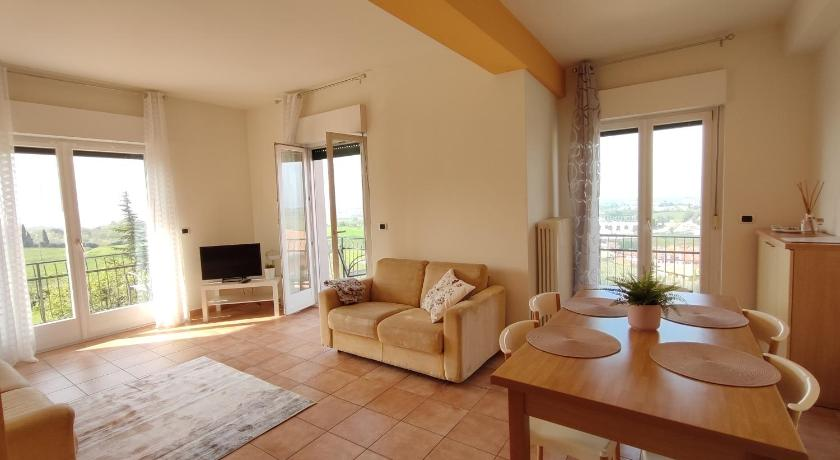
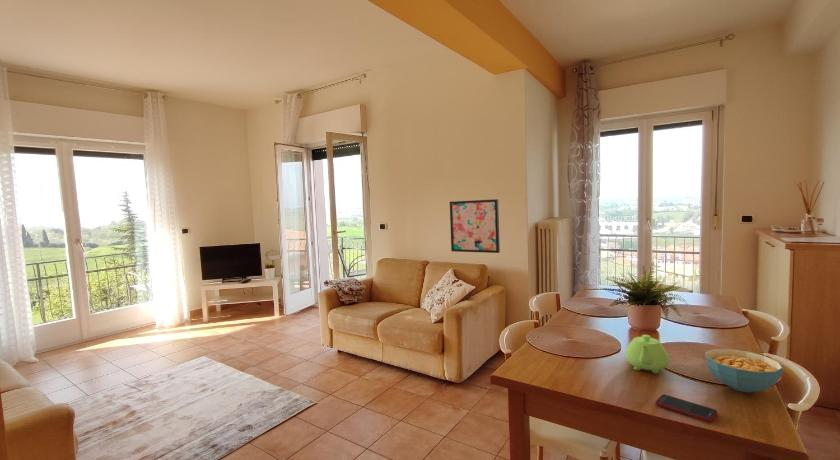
+ cell phone (685, 407)
+ cereal bowl (741, 373)
+ teapot (646, 352)
+ wall art (473, 226)
